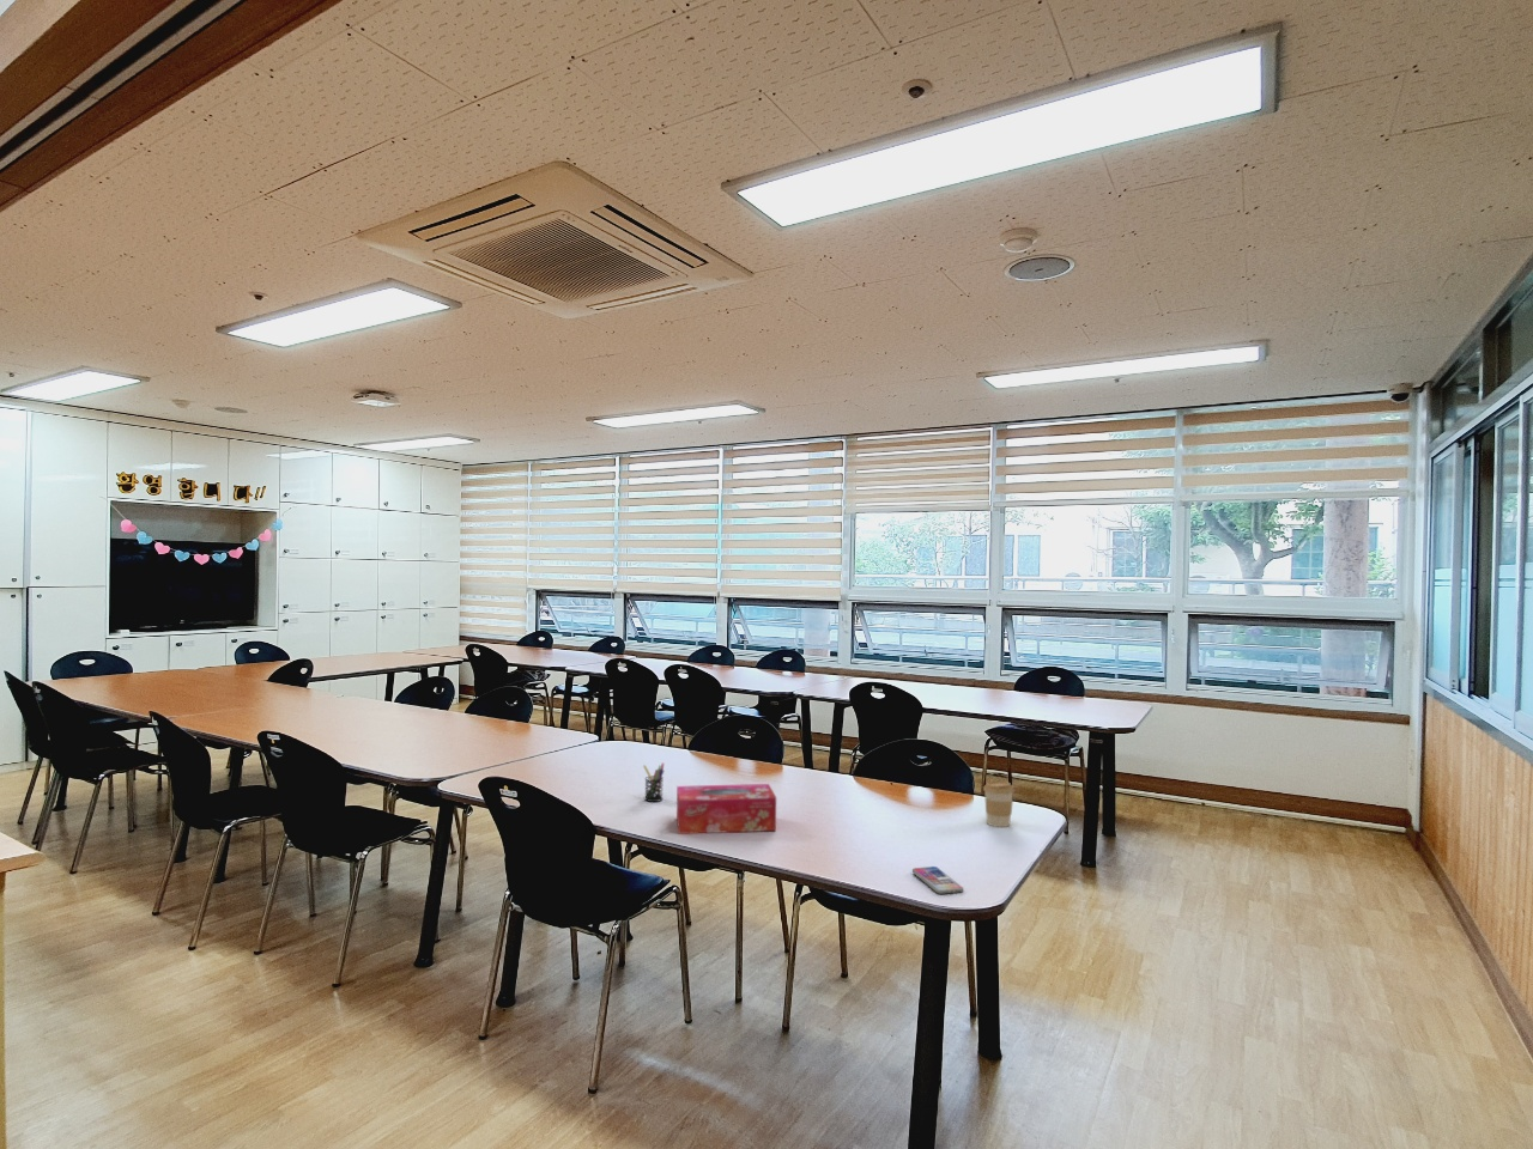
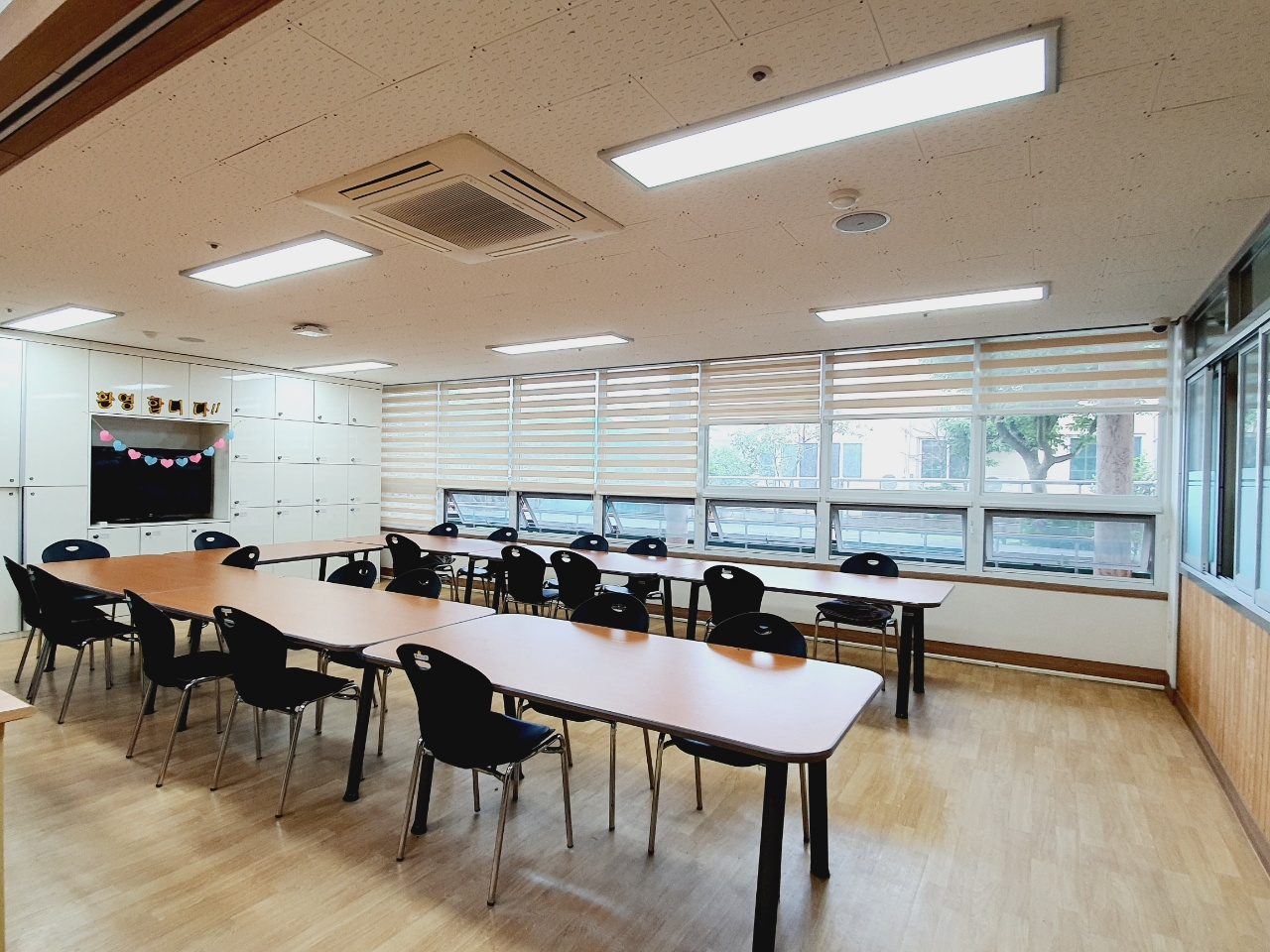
- tissue box (724, 807)
- pen holder (655, 781)
- smartphone (937, 879)
- coffee cup (997, 801)
